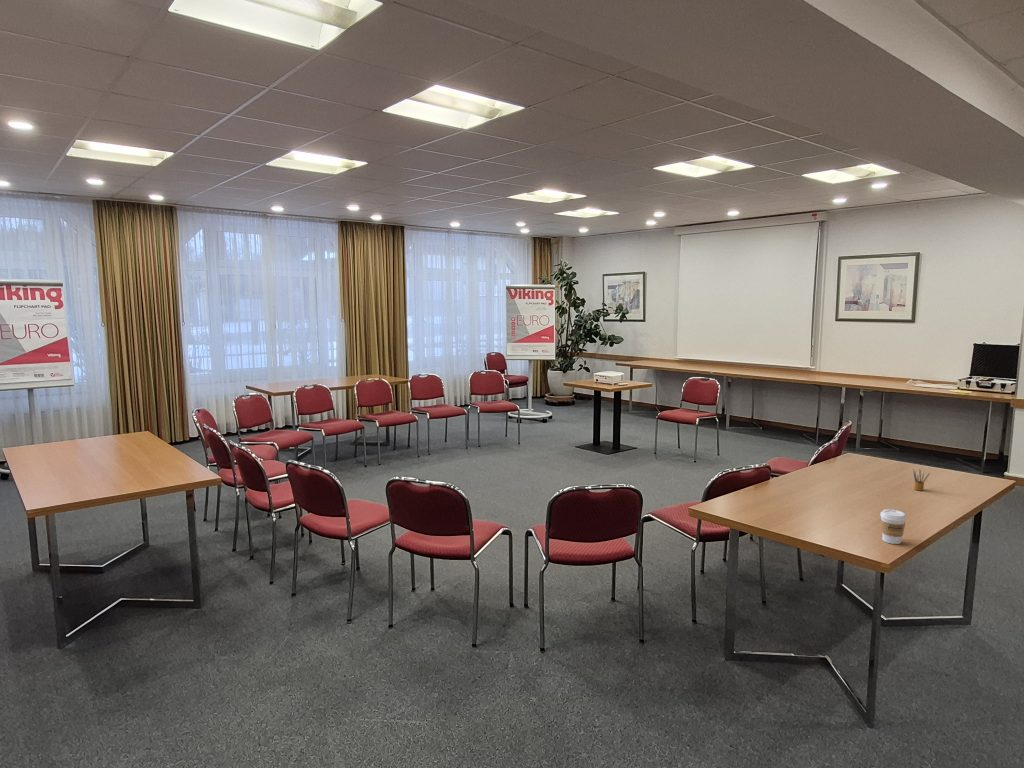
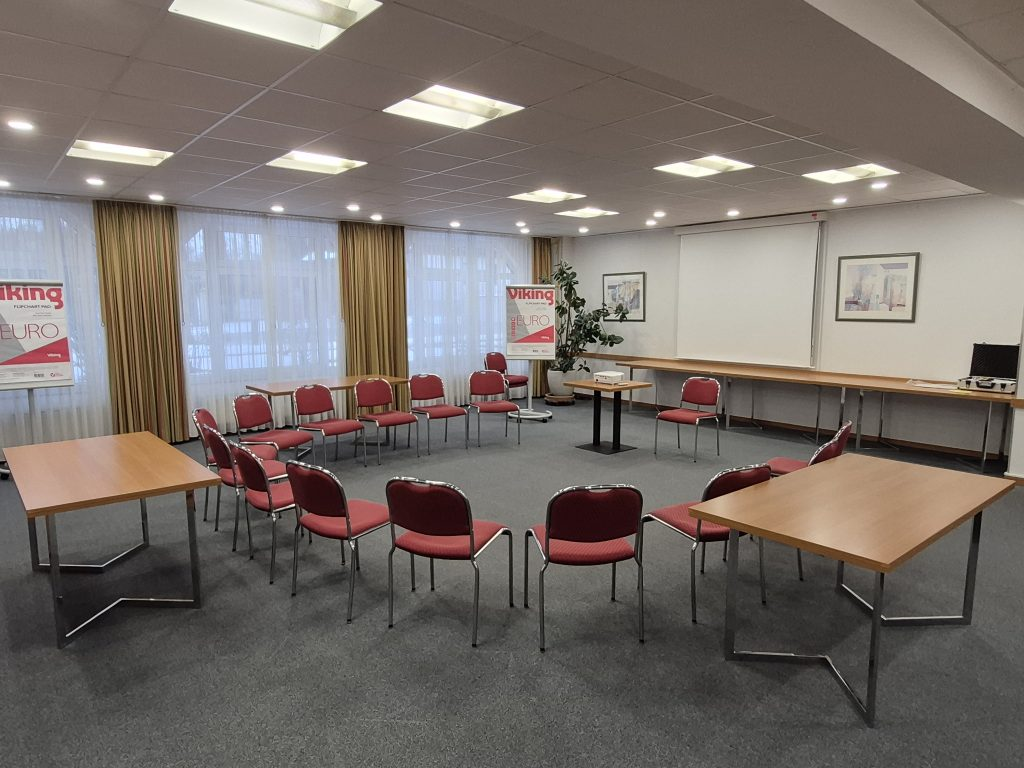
- coffee cup (892, 526)
- pencil box (920, 480)
